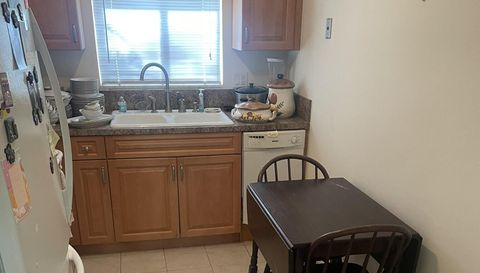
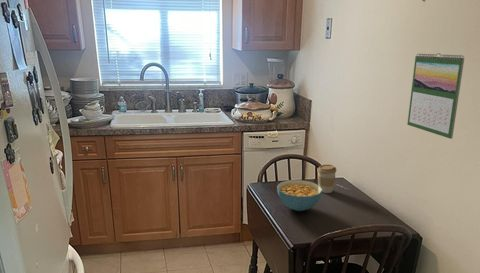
+ coffee cup (326, 178)
+ calendar (433, 93)
+ cereal bowl (299, 198)
